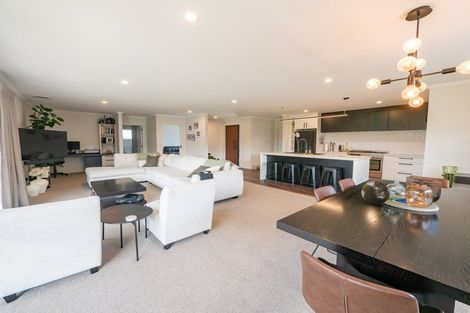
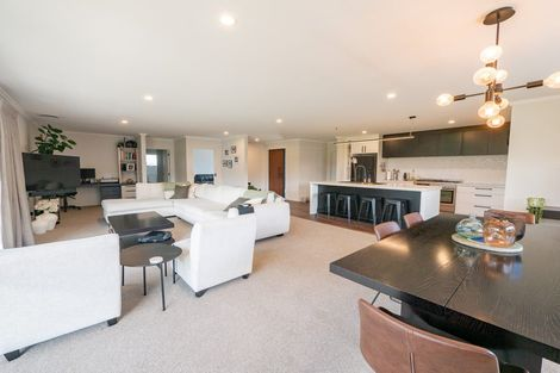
- decorative orb (375, 192)
